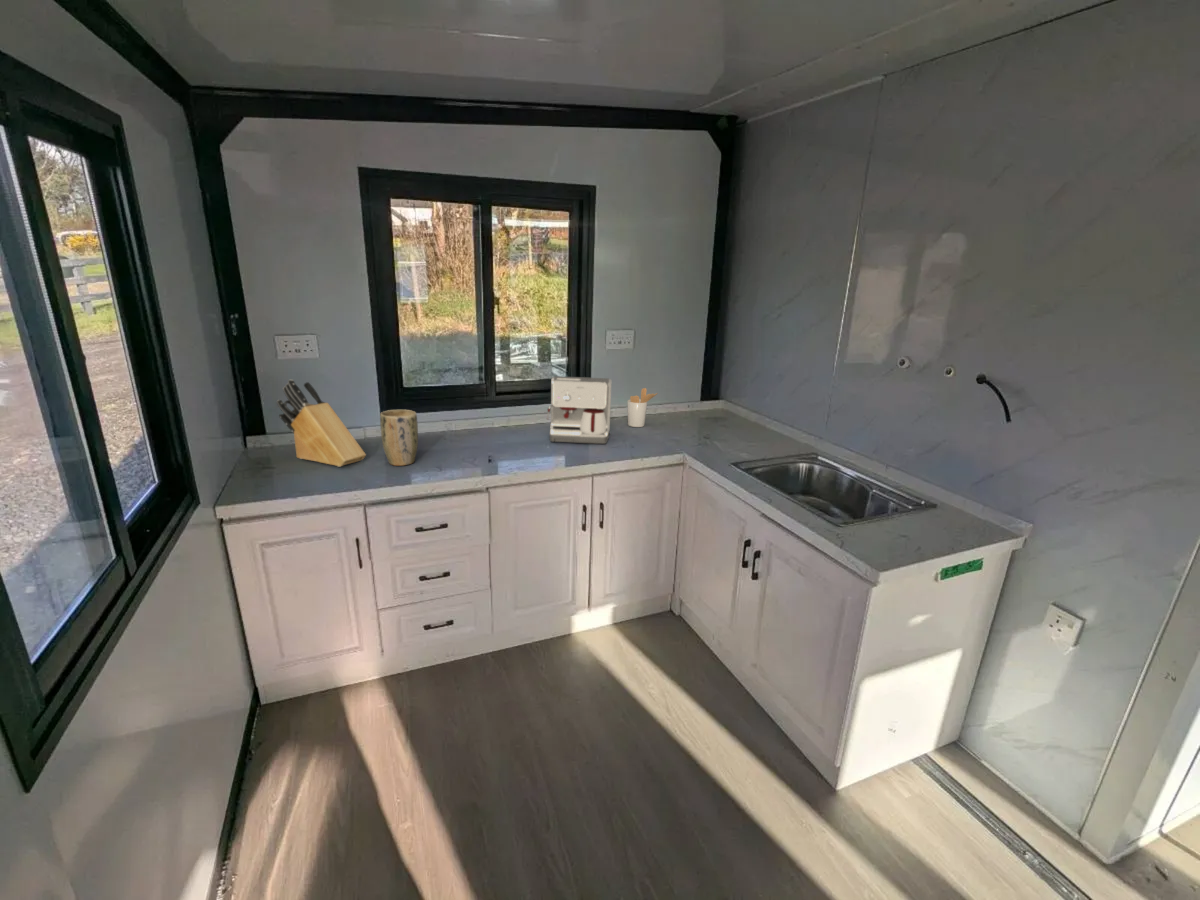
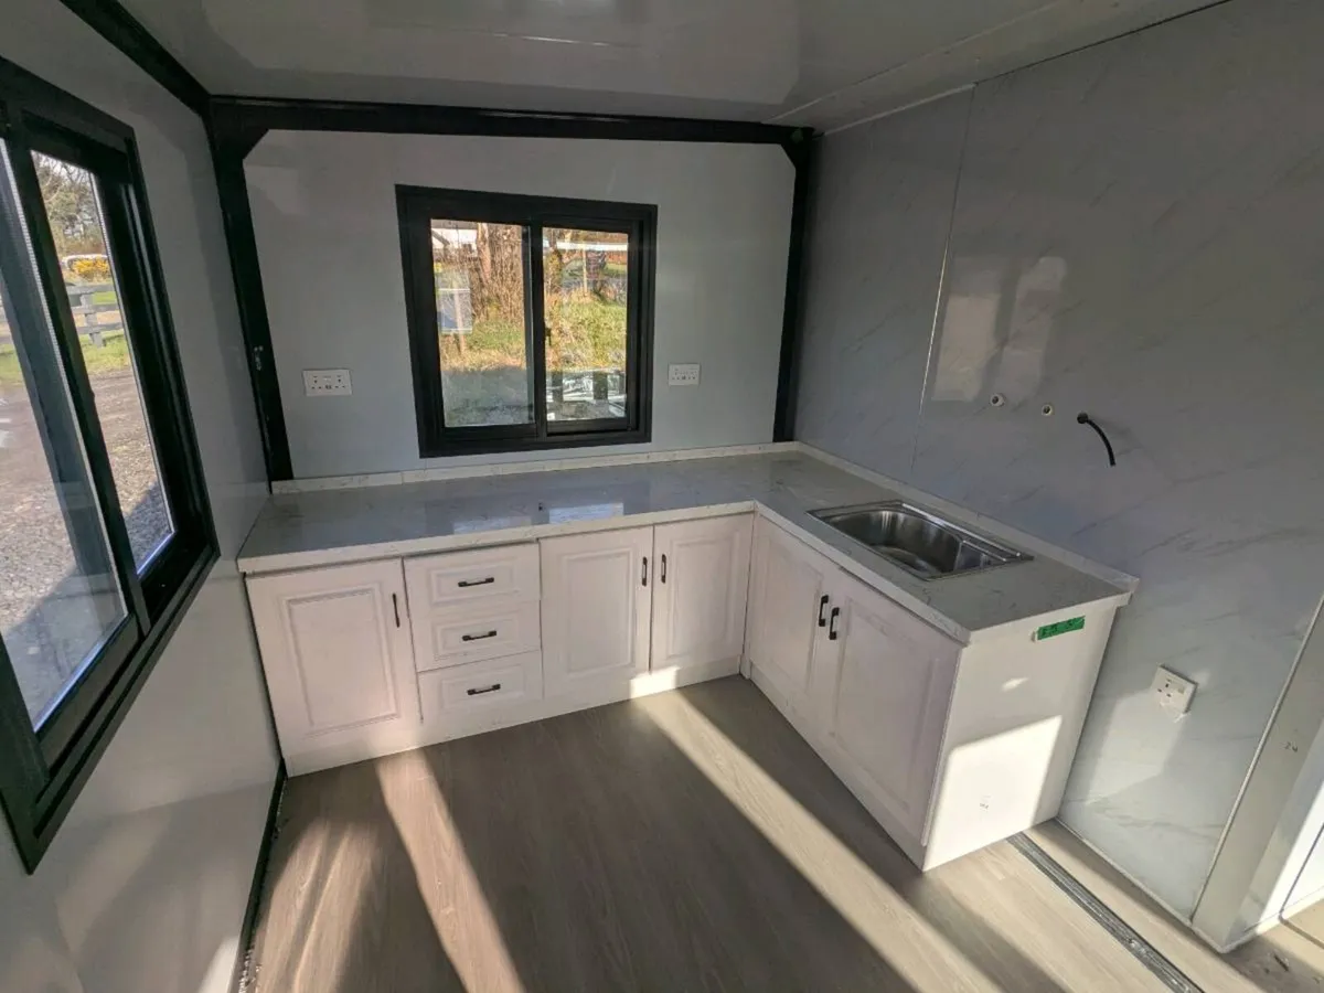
- utensil holder (641, 408)
- knife block (319, 420)
- plant pot (399, 437)
- coffee maker (580, 408)
